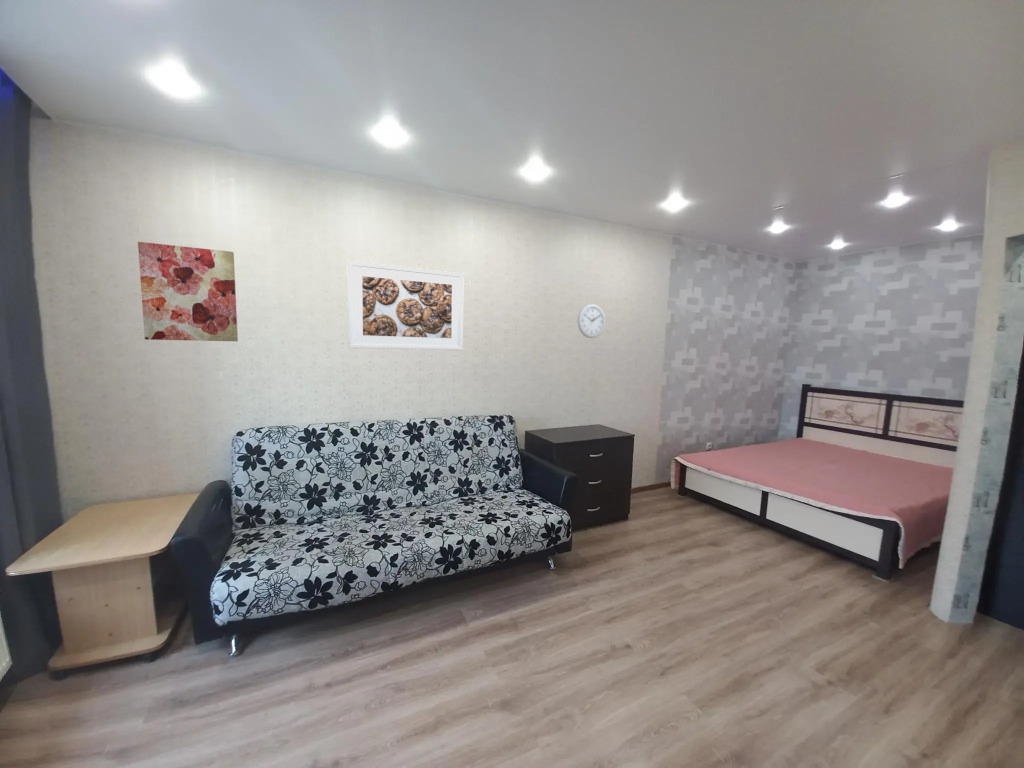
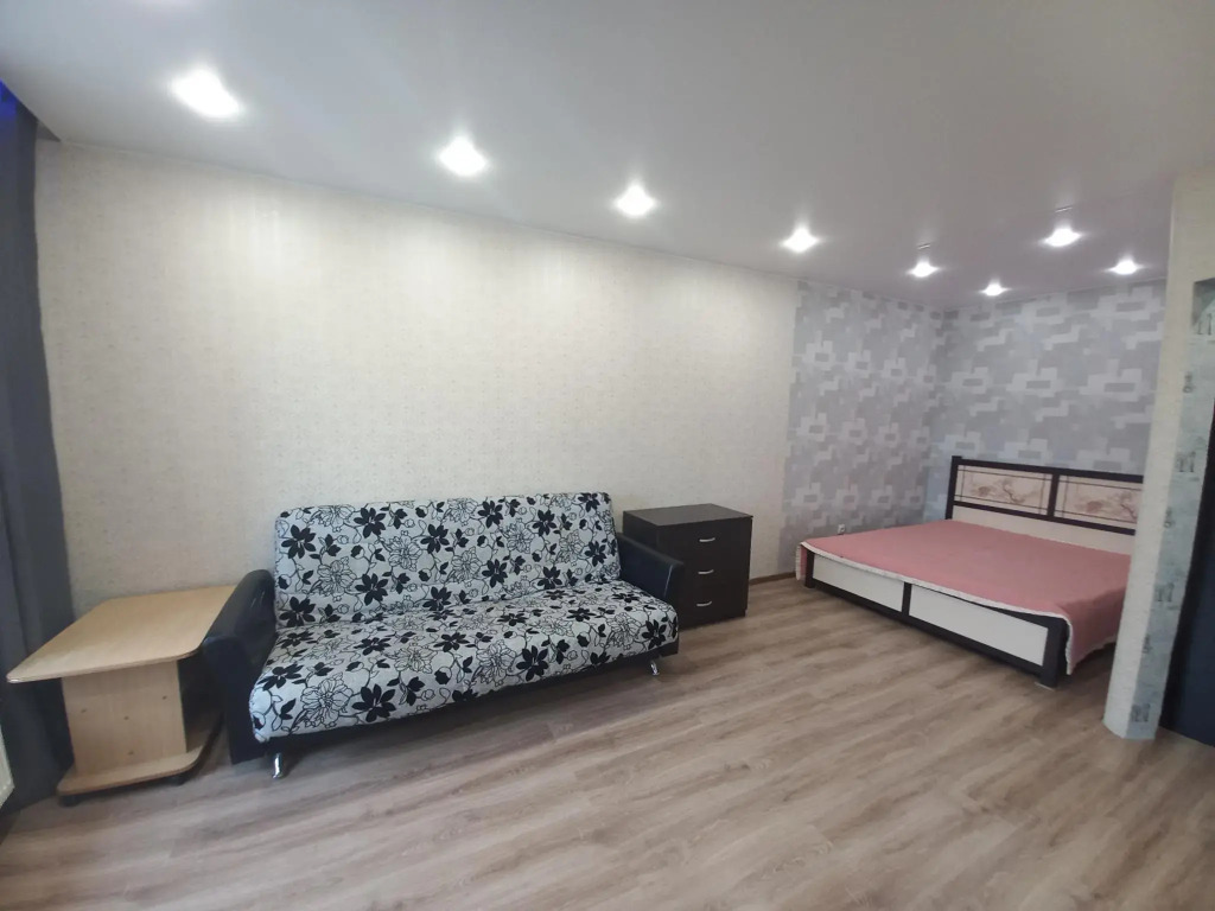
- wall clock (592, 321)
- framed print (409, 308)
- wall art (190, 294)
